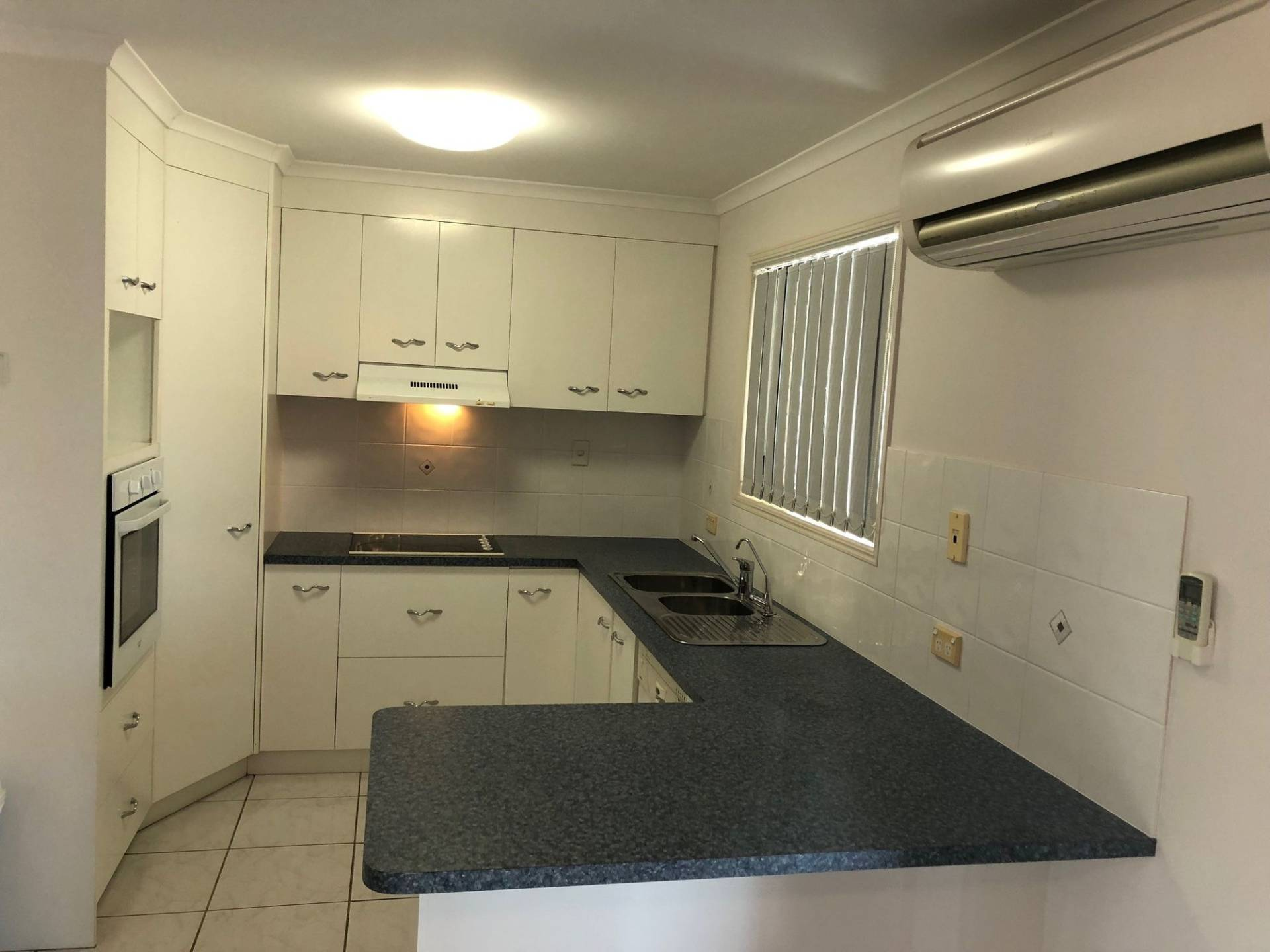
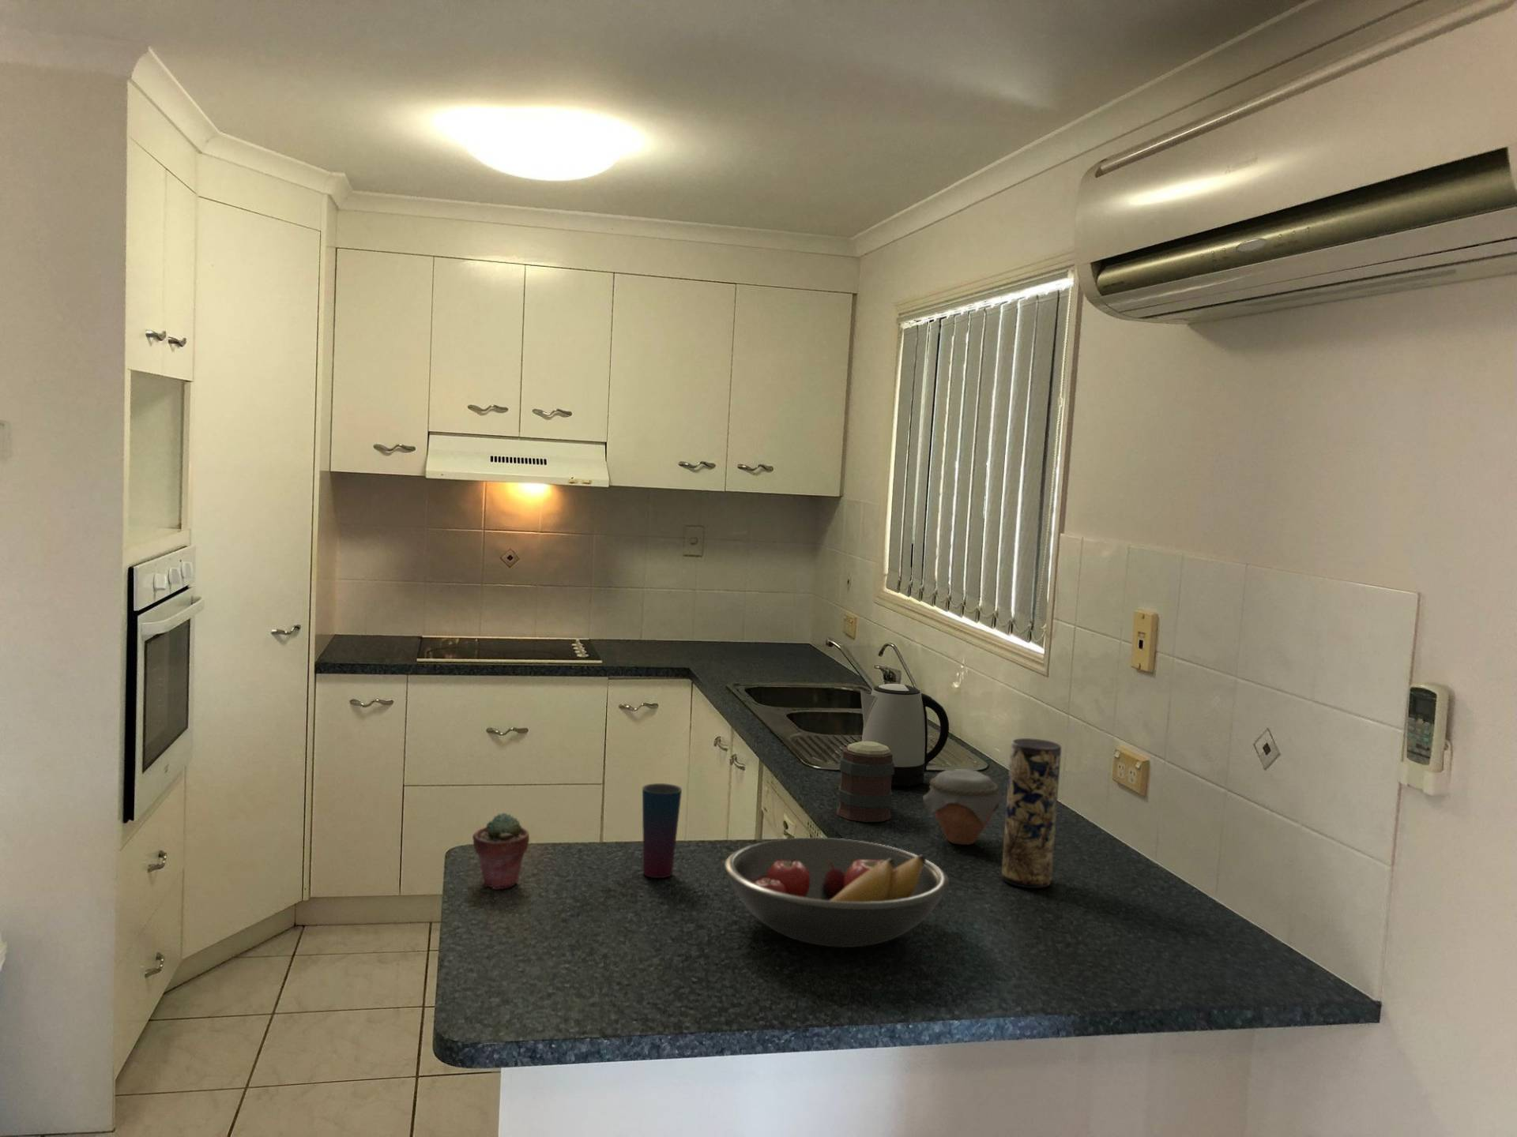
+ mug (865, 776)
+ fruit bowl (834, 891)
+ cup (659, 830)
+ jar (963, 807)
+ vase (1031, 812)
+ kettle (903, 732)
+ potted succulent (500, 847)
